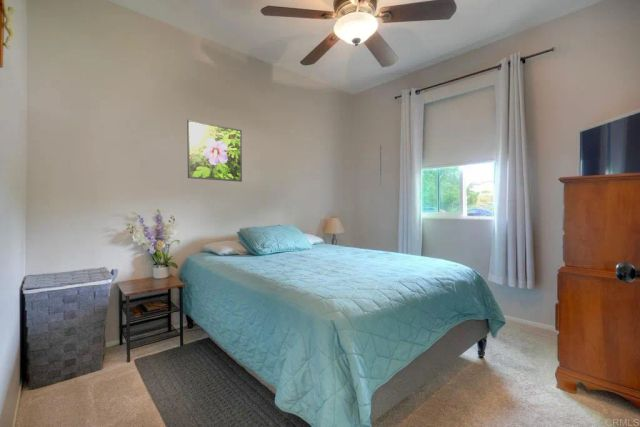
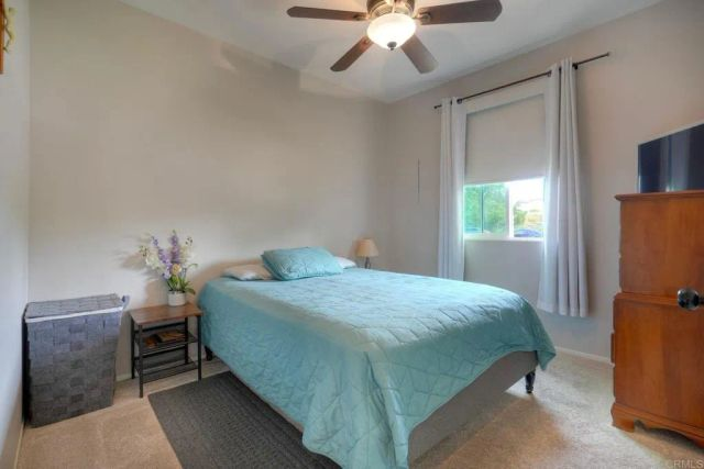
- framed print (216, 152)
